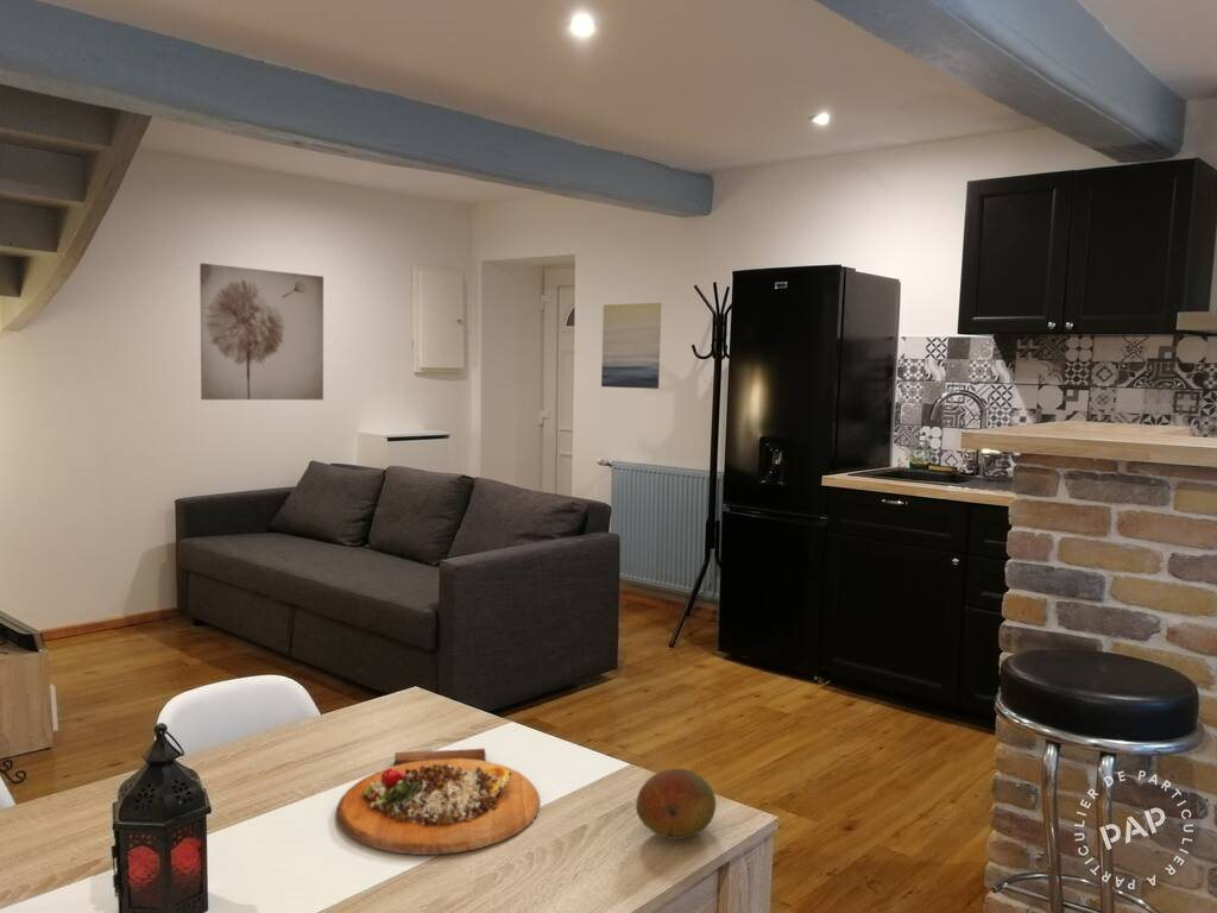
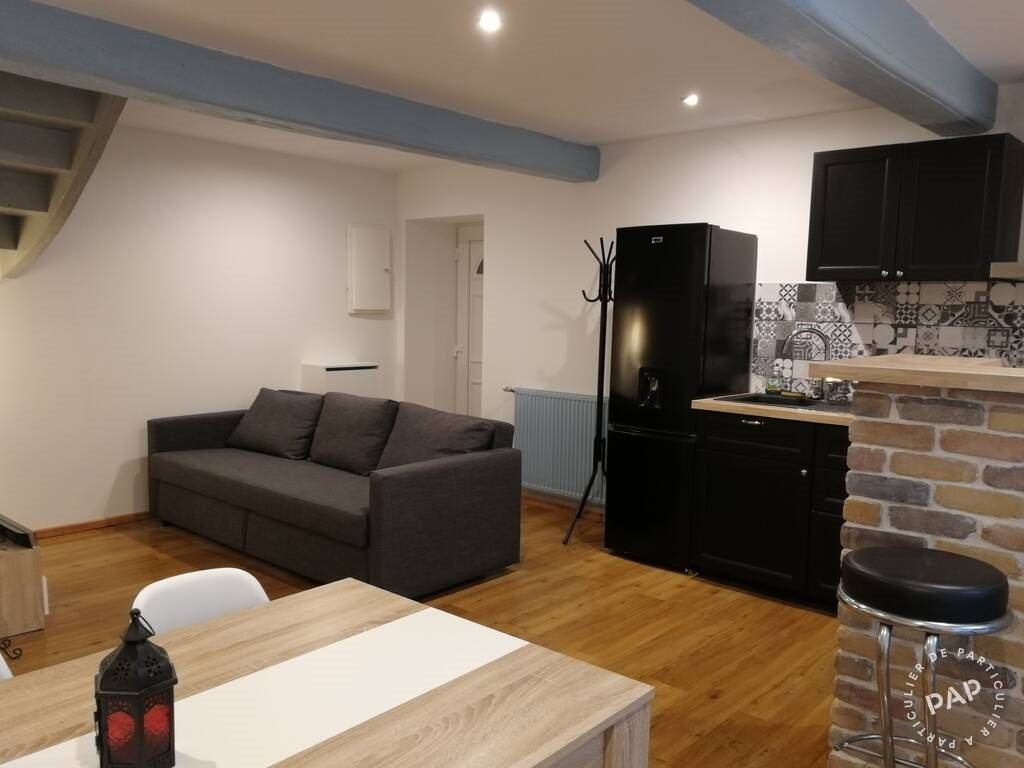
- fruit (676, 800)
- cutting board (441, 779)
- wall art (264, 335)
- wall art (630, 346)
